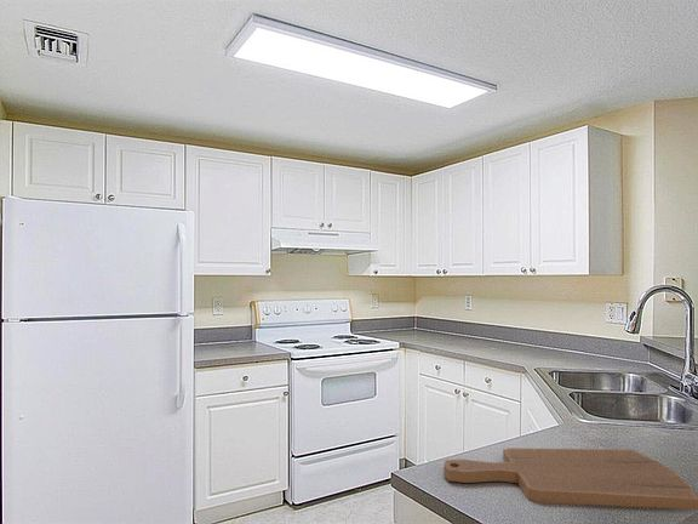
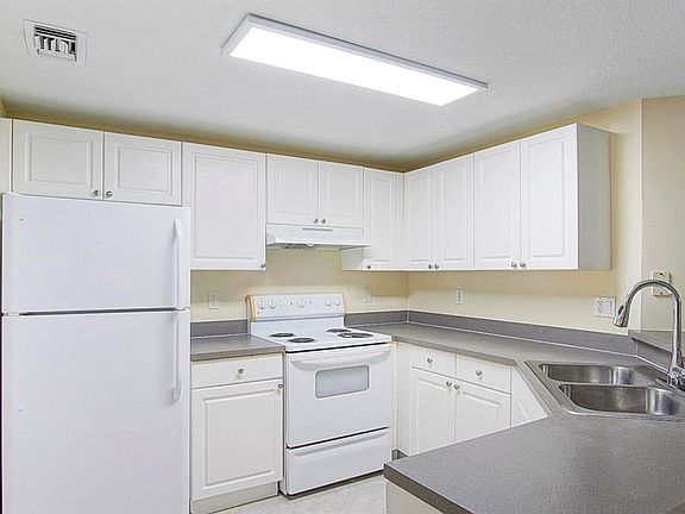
- cutting board (576, 473)
